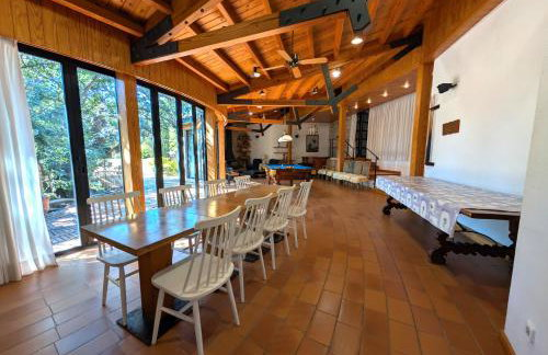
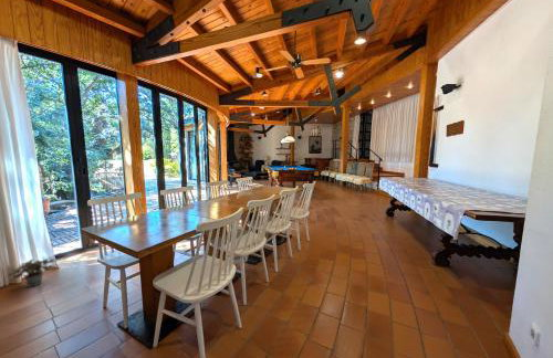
+ potted plant (32, 273)
